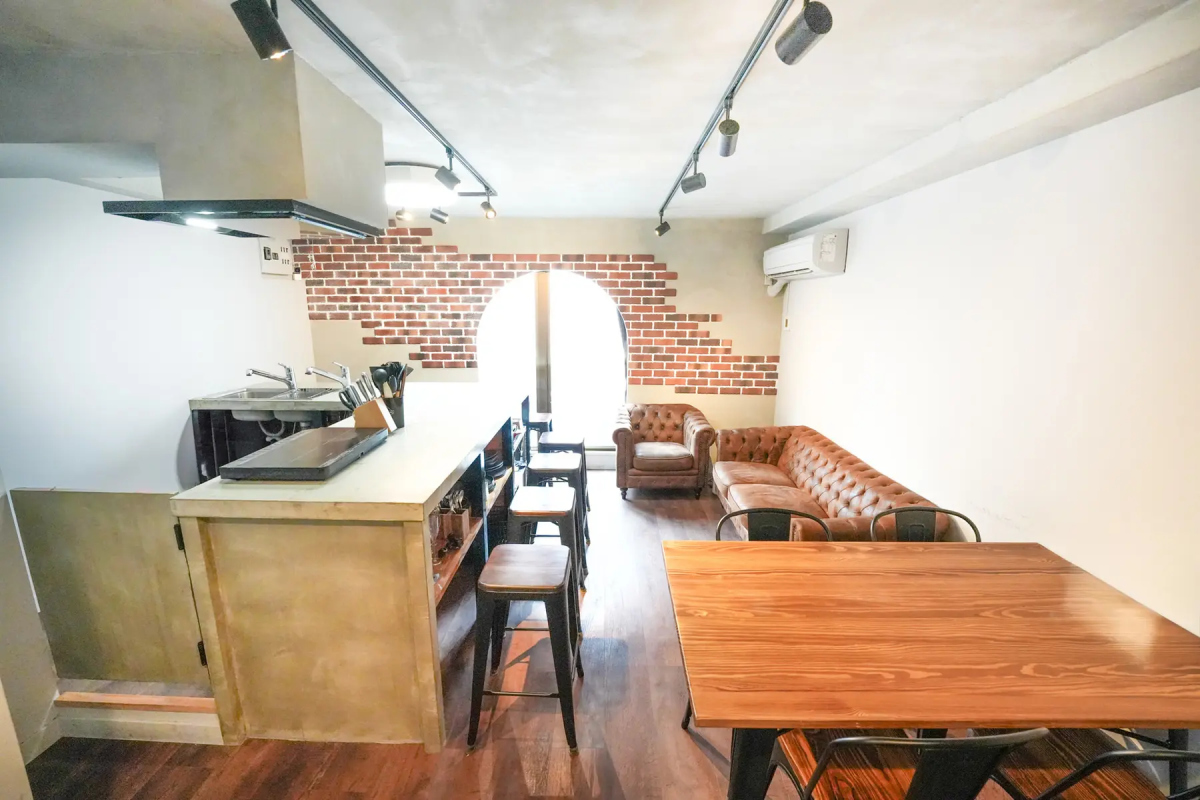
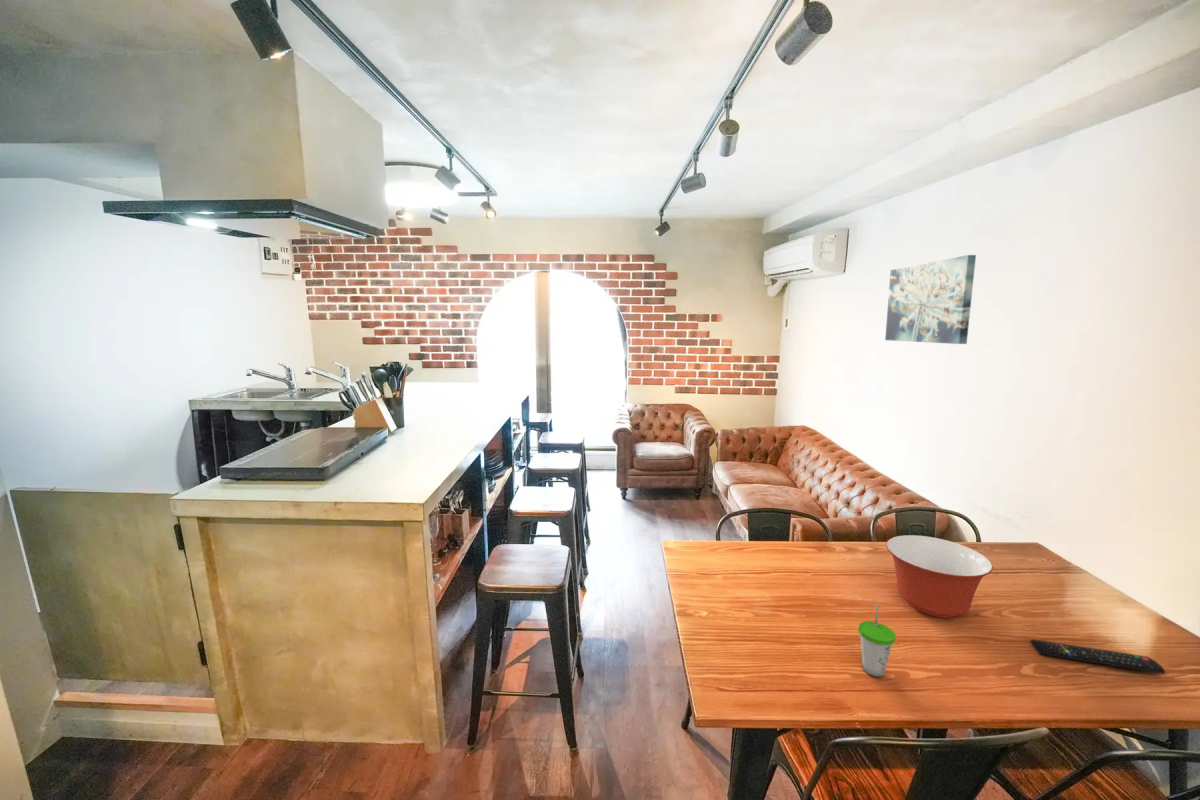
+ cup (876, 641)
+ remote control (1095, 657)
+ wall art (924, 303)
+ mixing bowl (934, 579)
